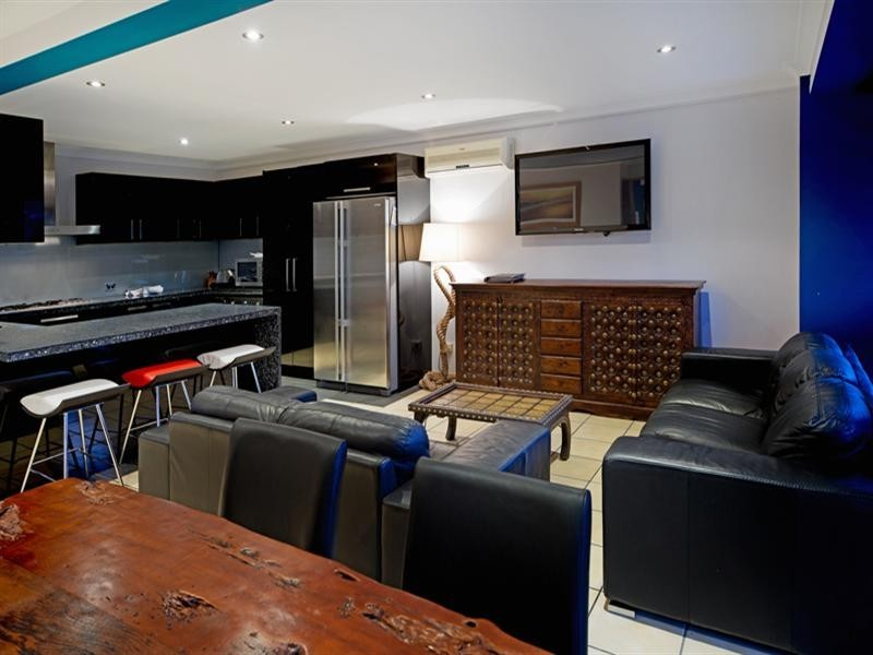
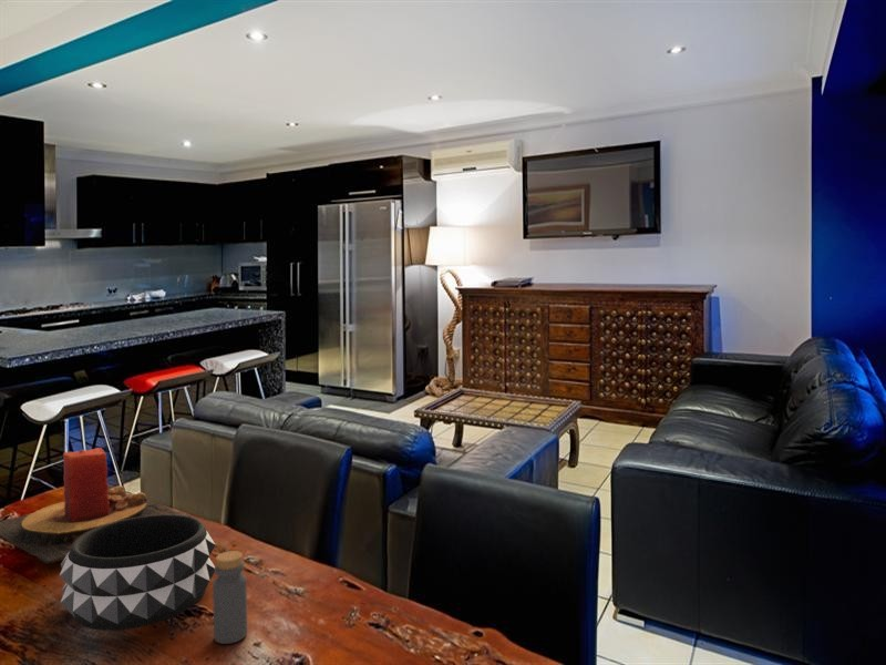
+ candle (87, 485)
+ decorative bowl (141, 566)
+ bottle (229, 595)
